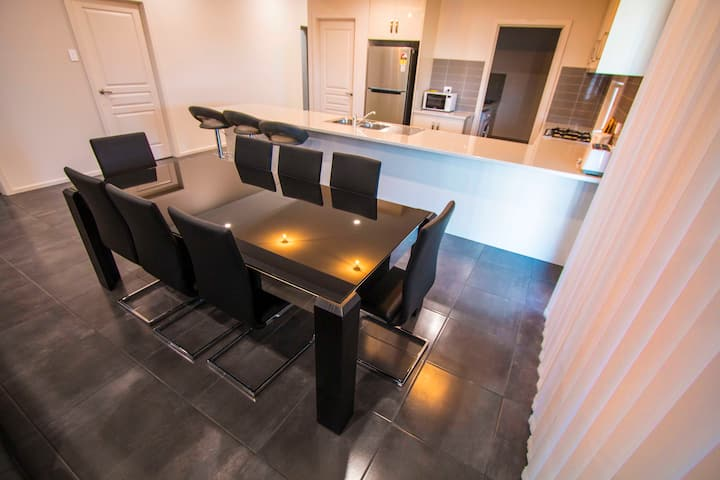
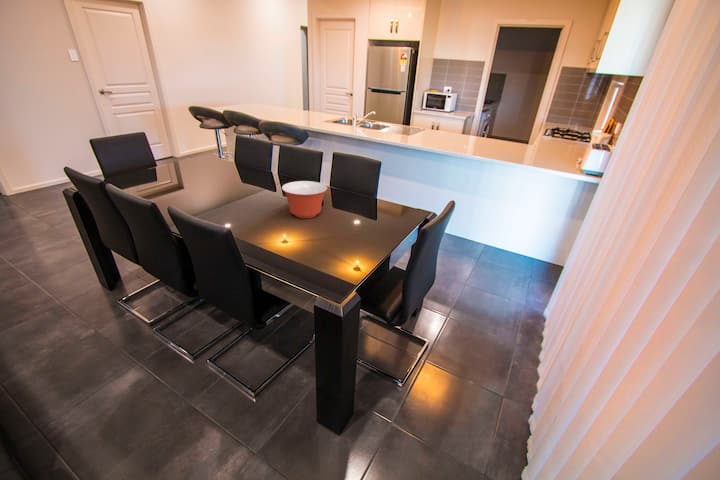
+ mixing bowl (305, 200)
